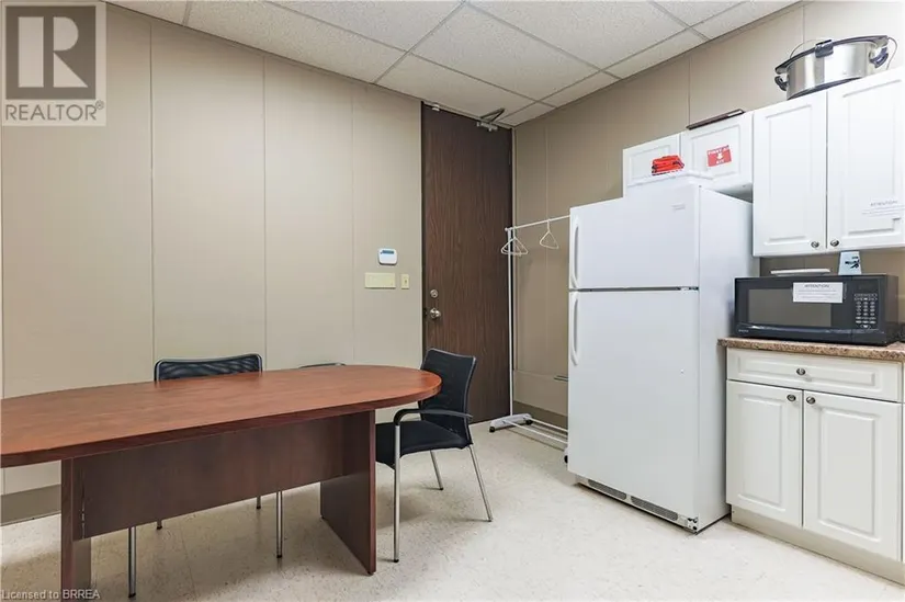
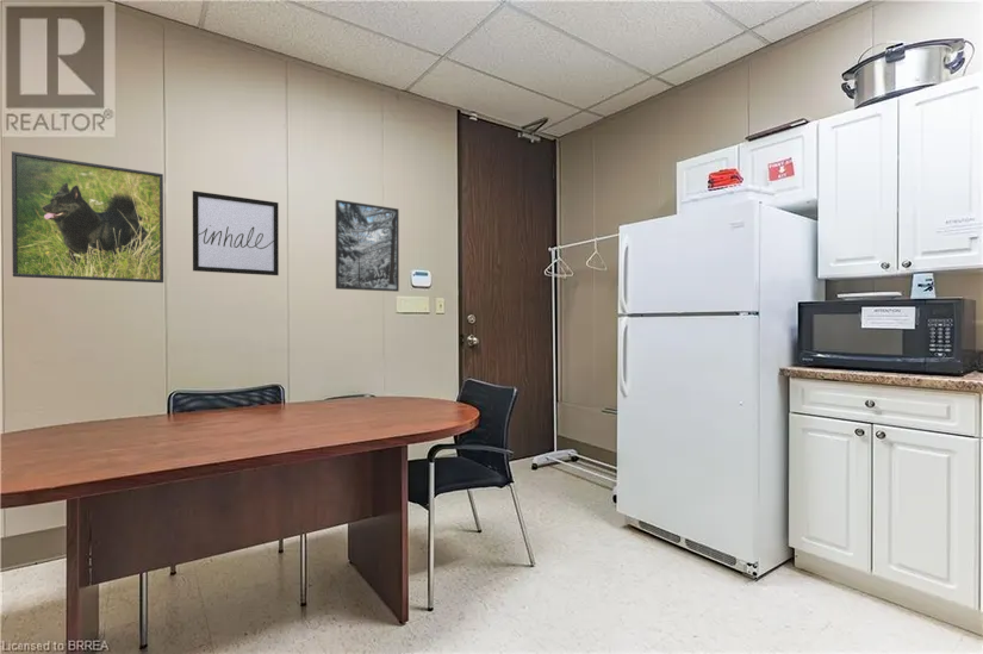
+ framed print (93, 222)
+ wall art (237, 235)
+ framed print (368, 247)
